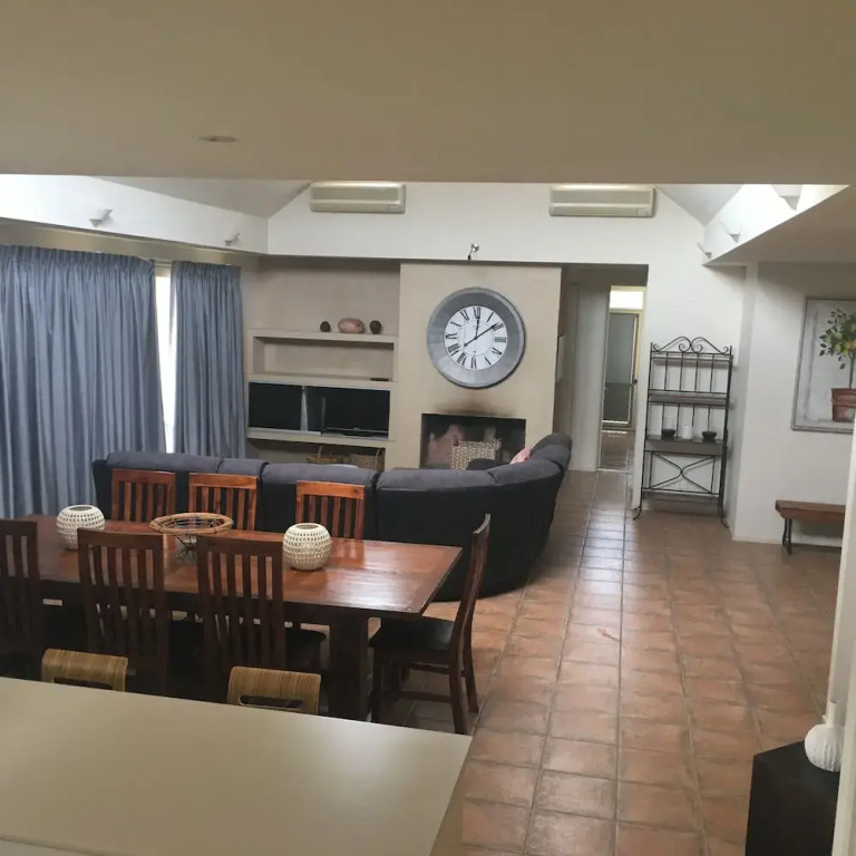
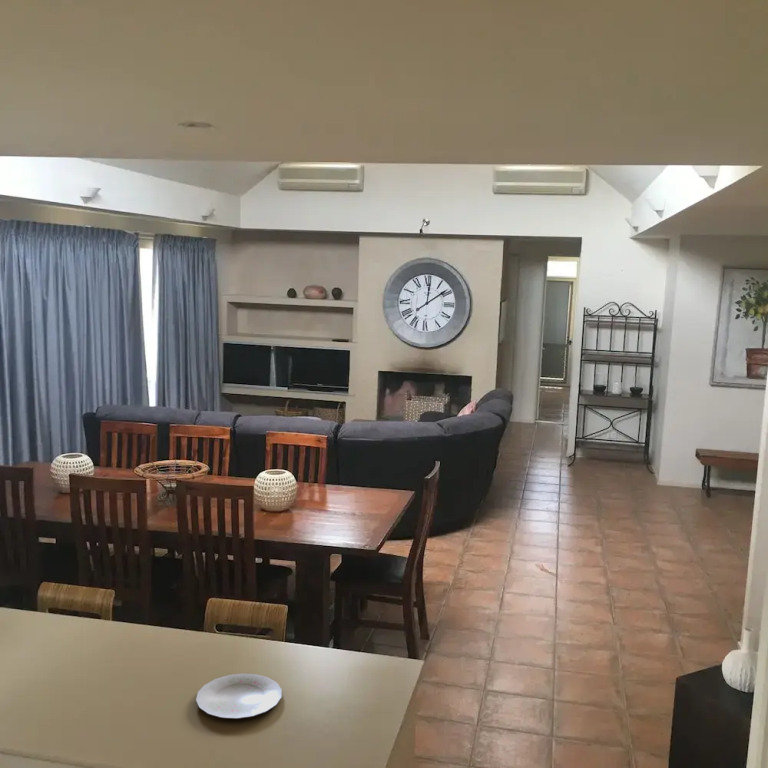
+ plate (251, 674)
